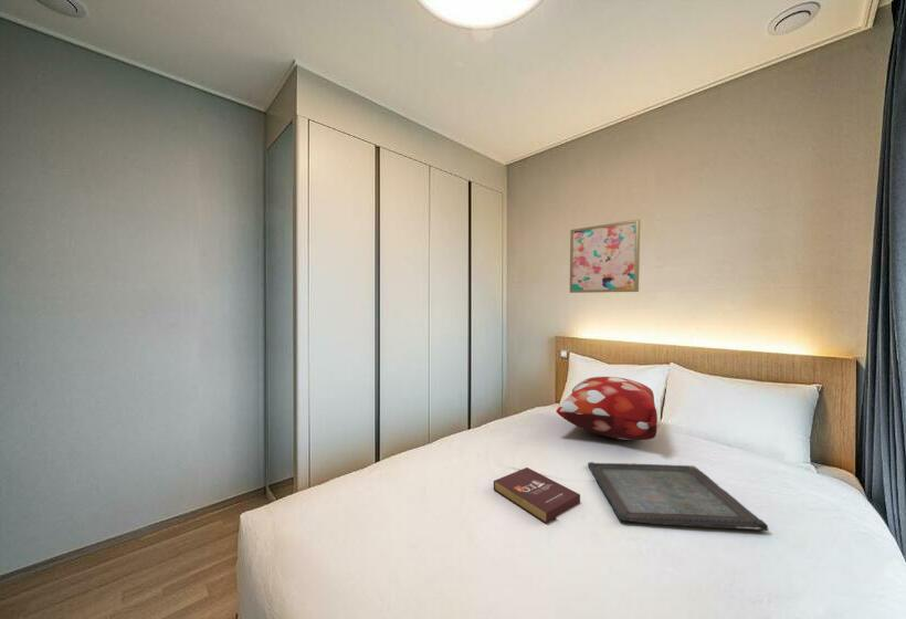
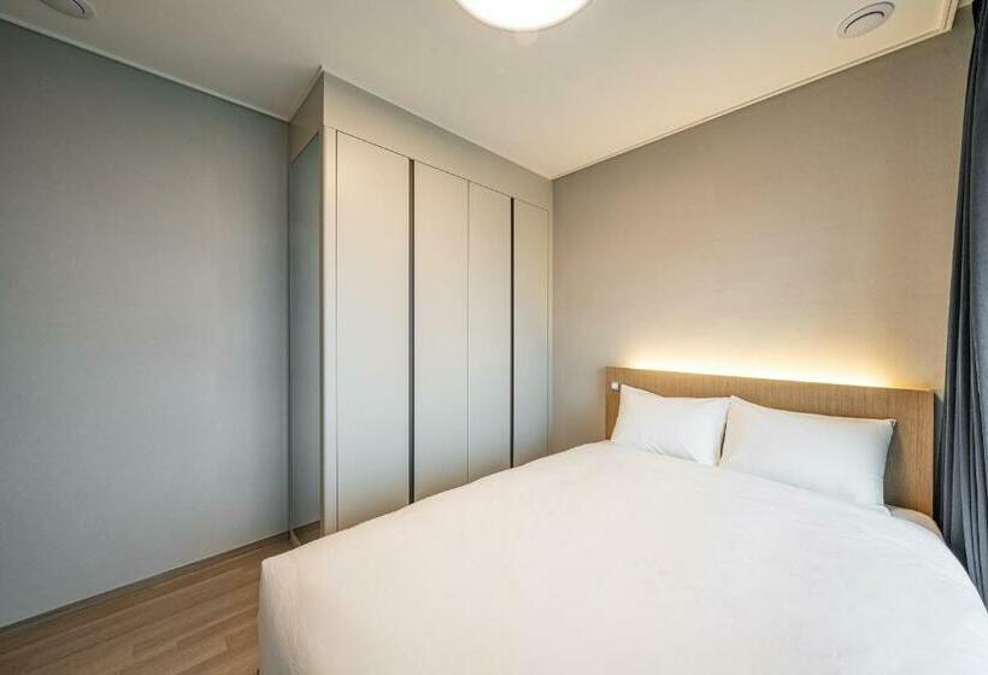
- wall art (602, 259)
- decorative pillow (607, 405)
- serving tray (662, 490)
- book (535, 492)
